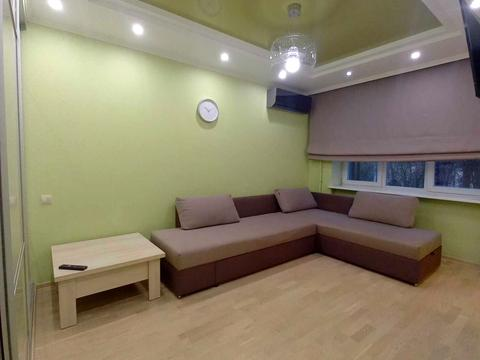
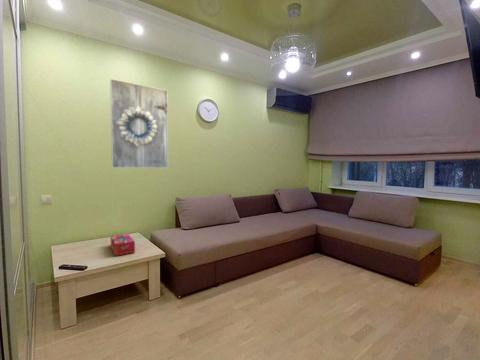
+ tissue box (122, 244)
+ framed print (141, 127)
